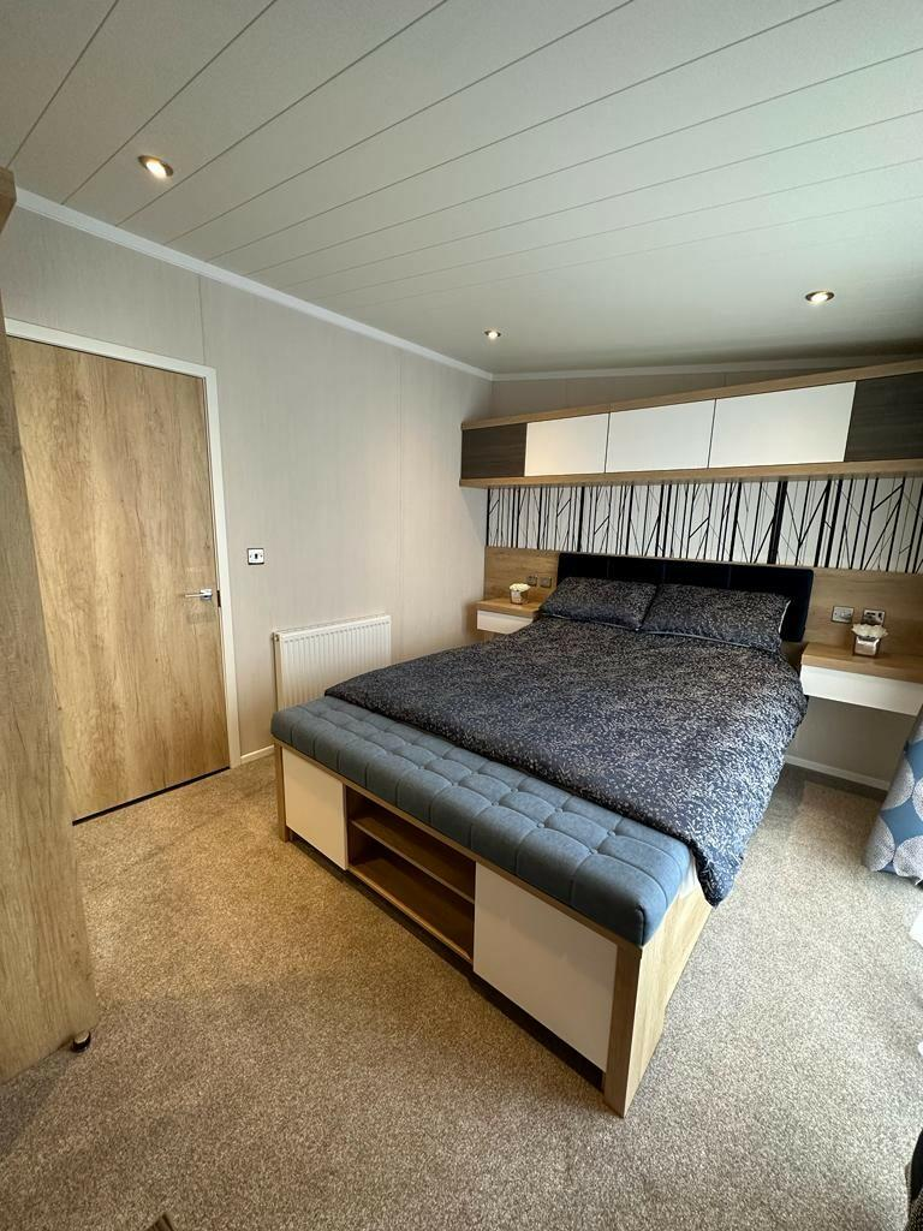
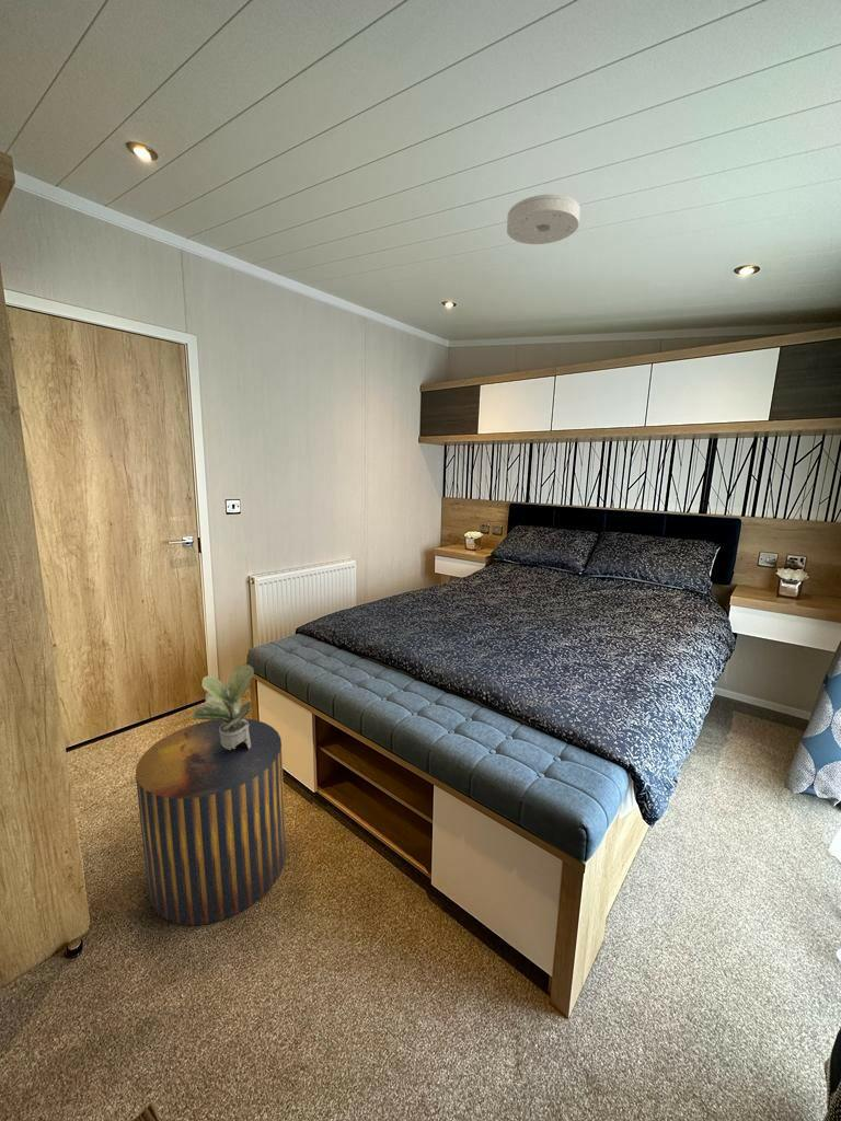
+ stool (216, 810)
+ smoke detector (542, 221)
+ potted plant (223, 712)
